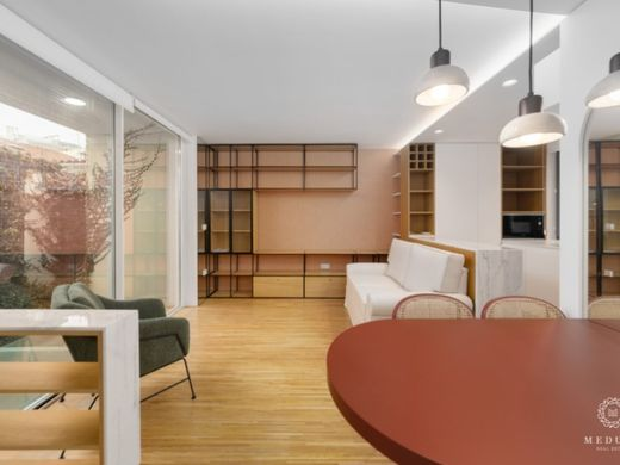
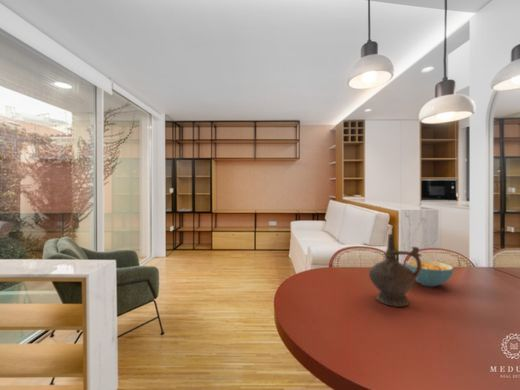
+ ceremonial vessel (394, 267)
+ cereal bowl (428, 274)
